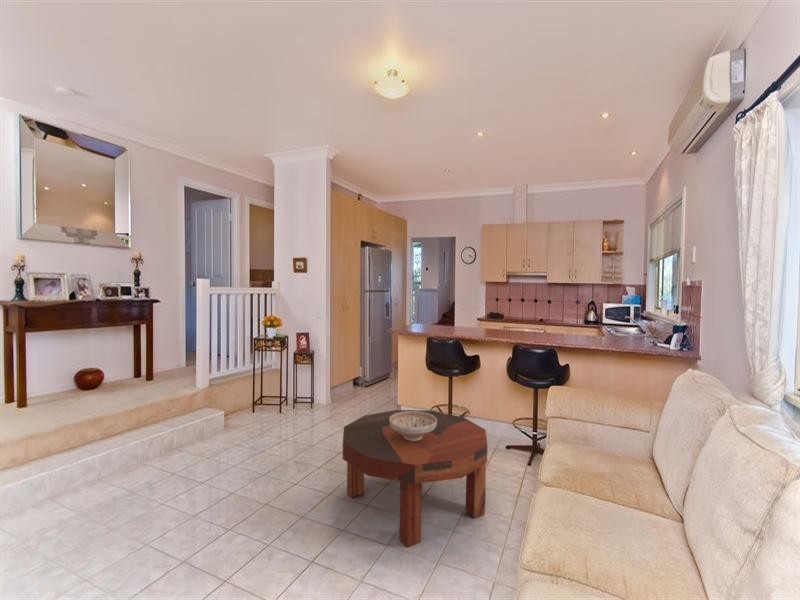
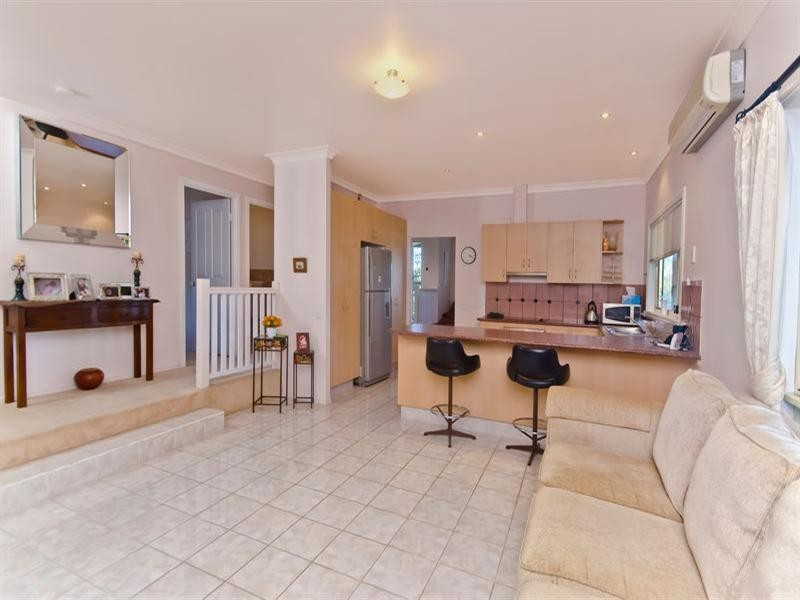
- decorative bowl (413, 427)
- coffee table (414, 468)
